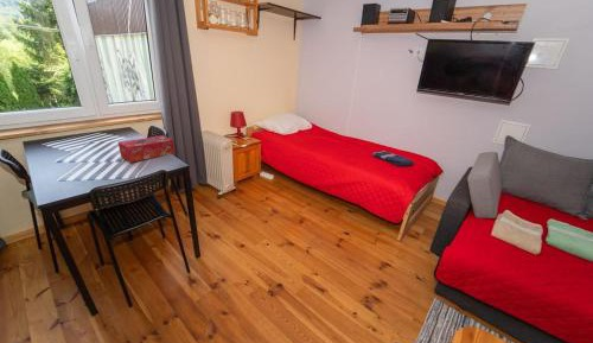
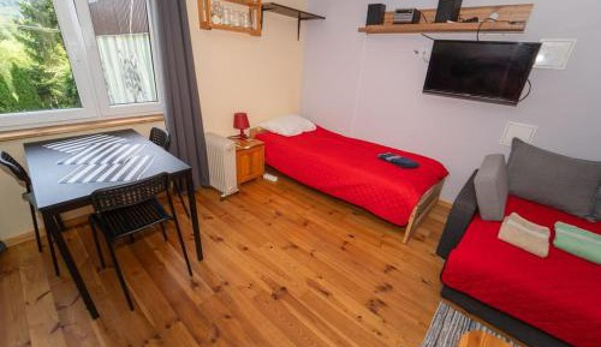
- tissue box (147, 147)
